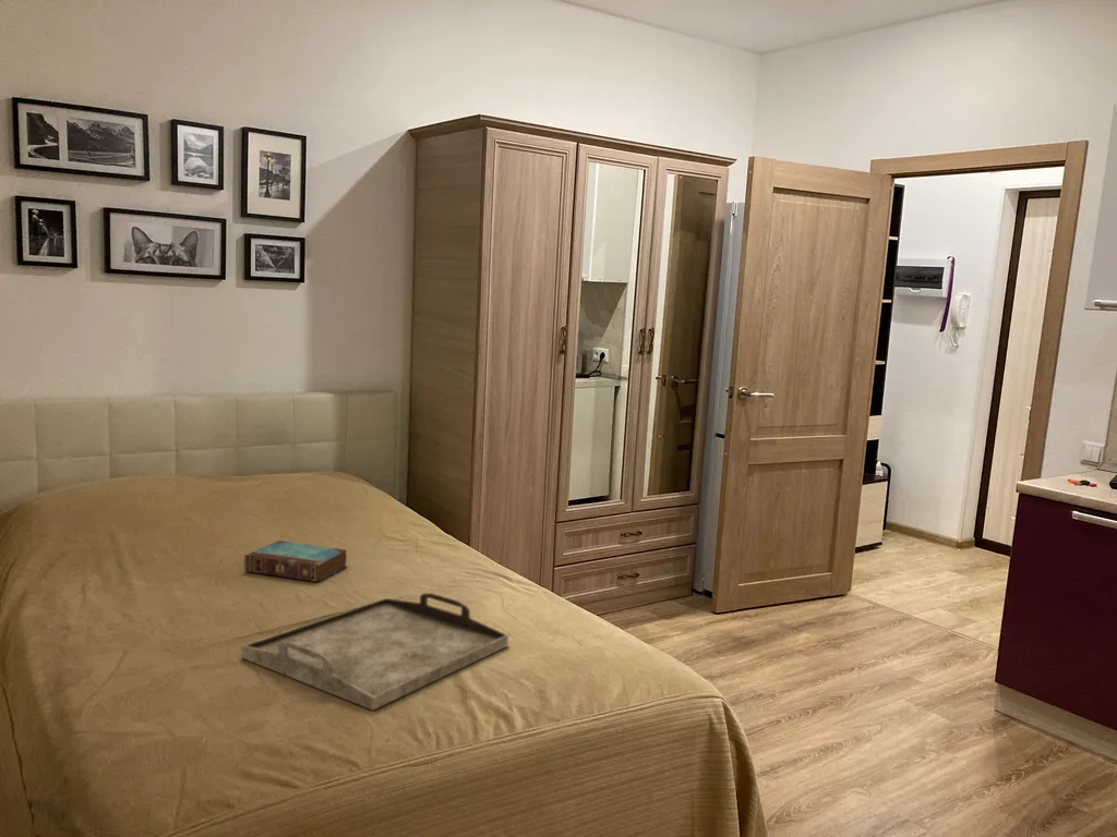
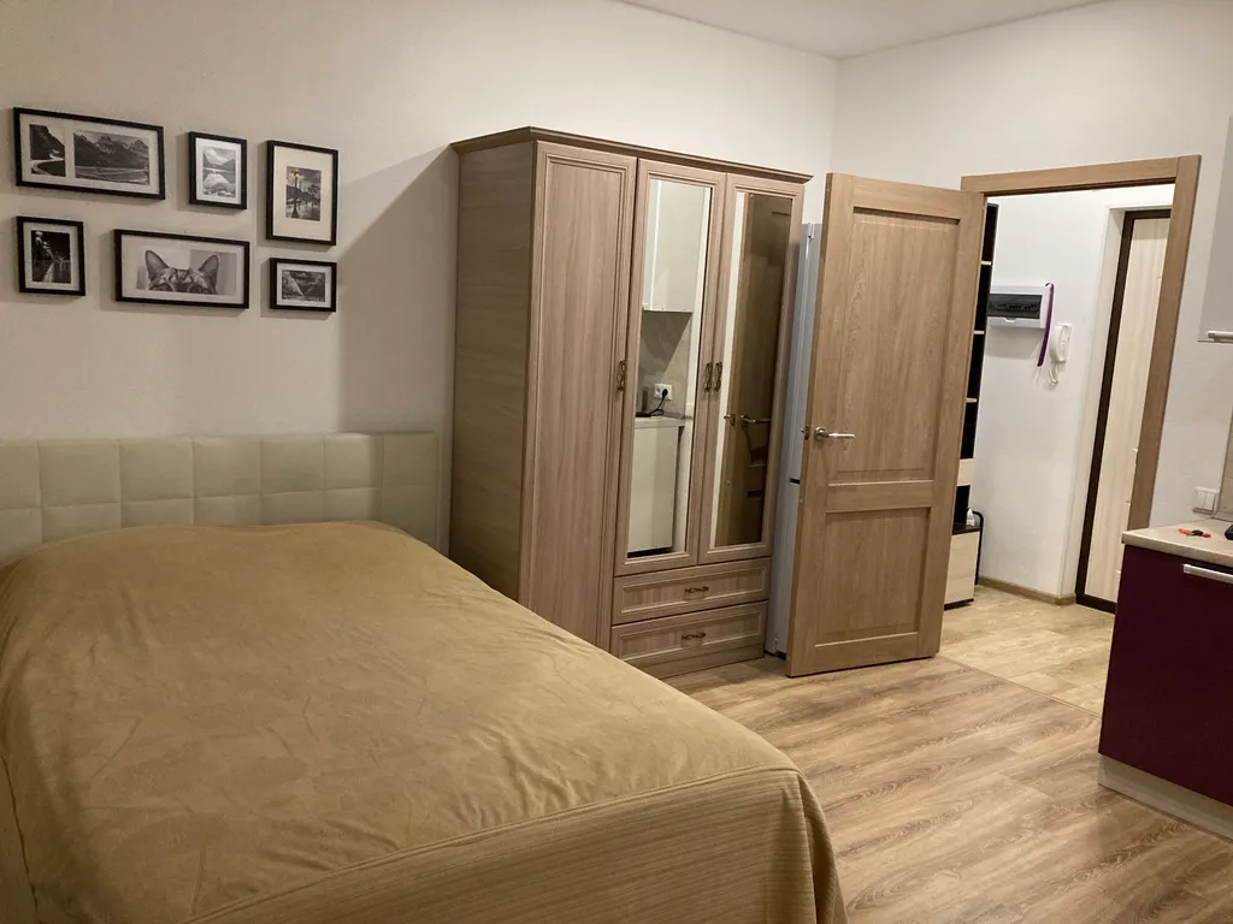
- serving tray (380, 635)
- book (297, 560)
